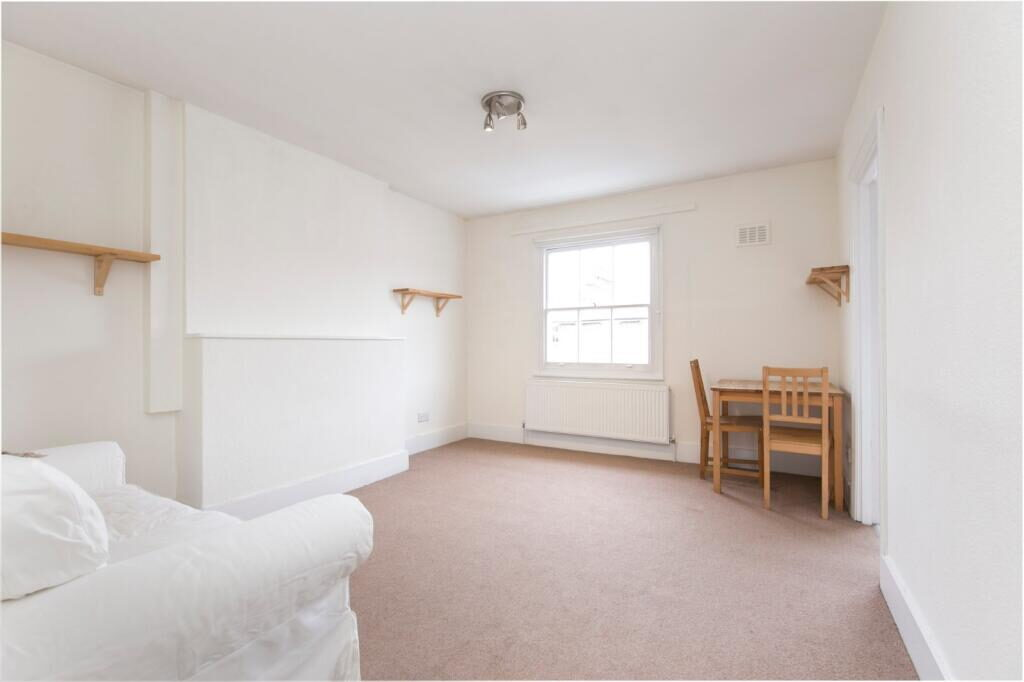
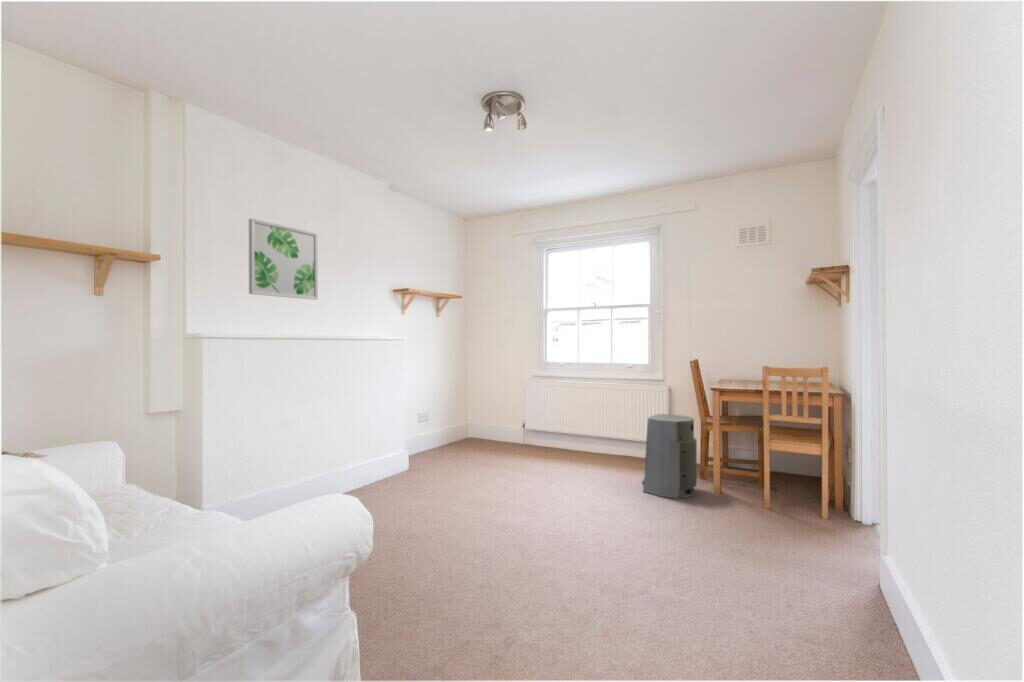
+ air purifier (670, 454)
+ wall art (285, 261)
